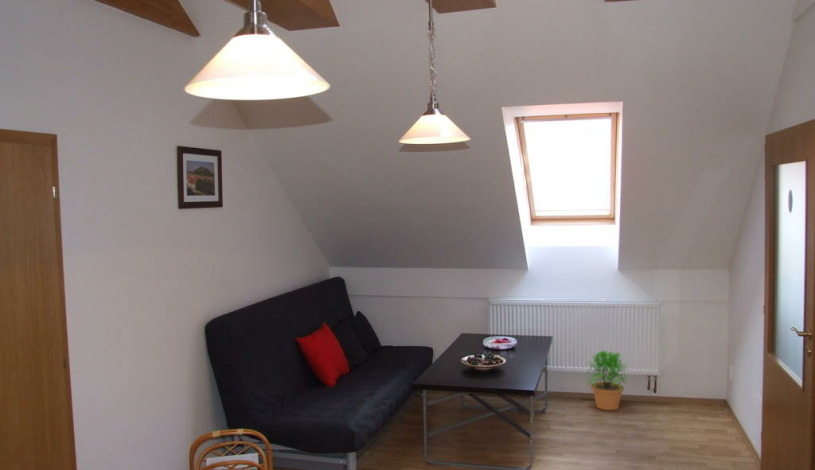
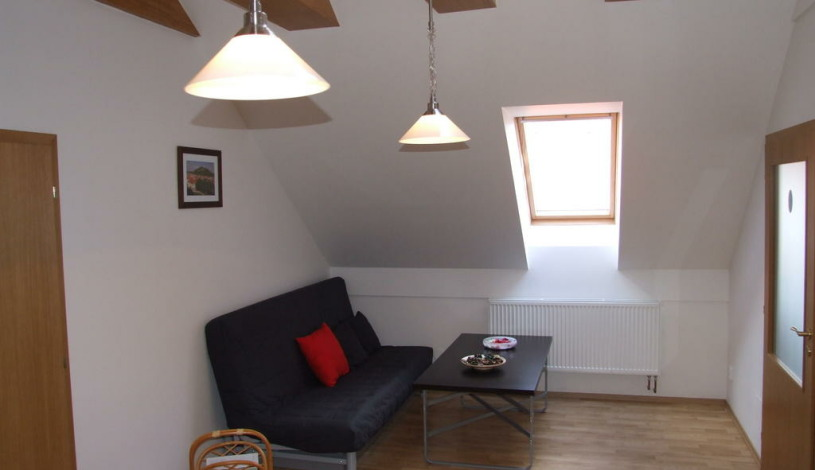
- potted plant (606, 377)
